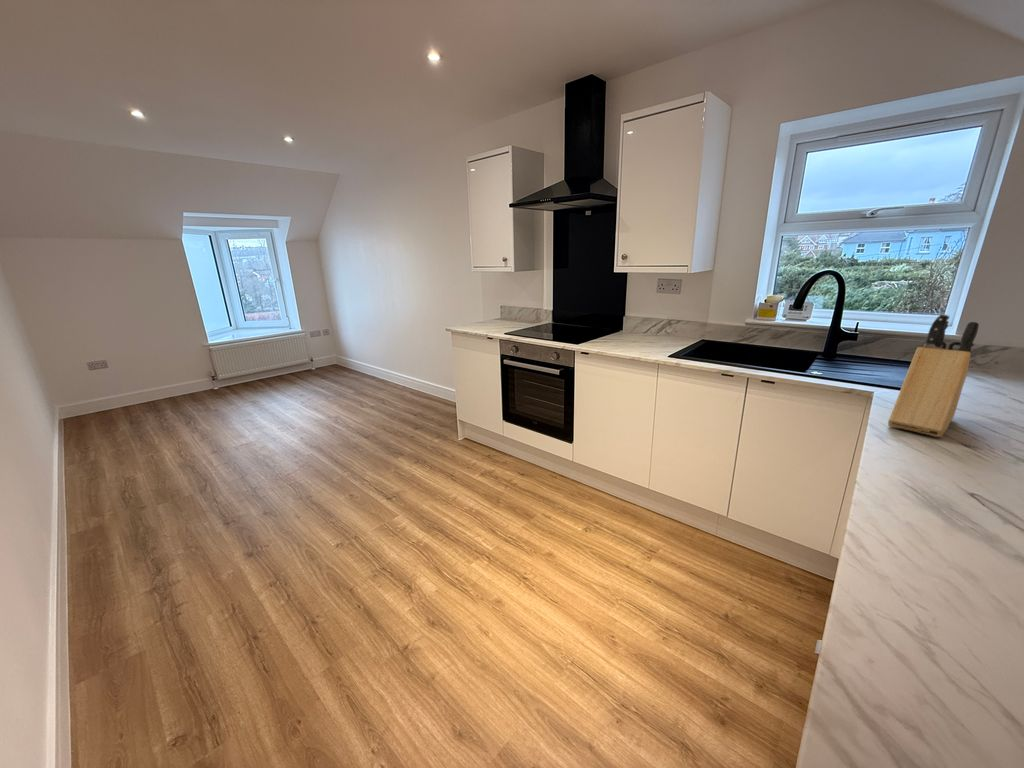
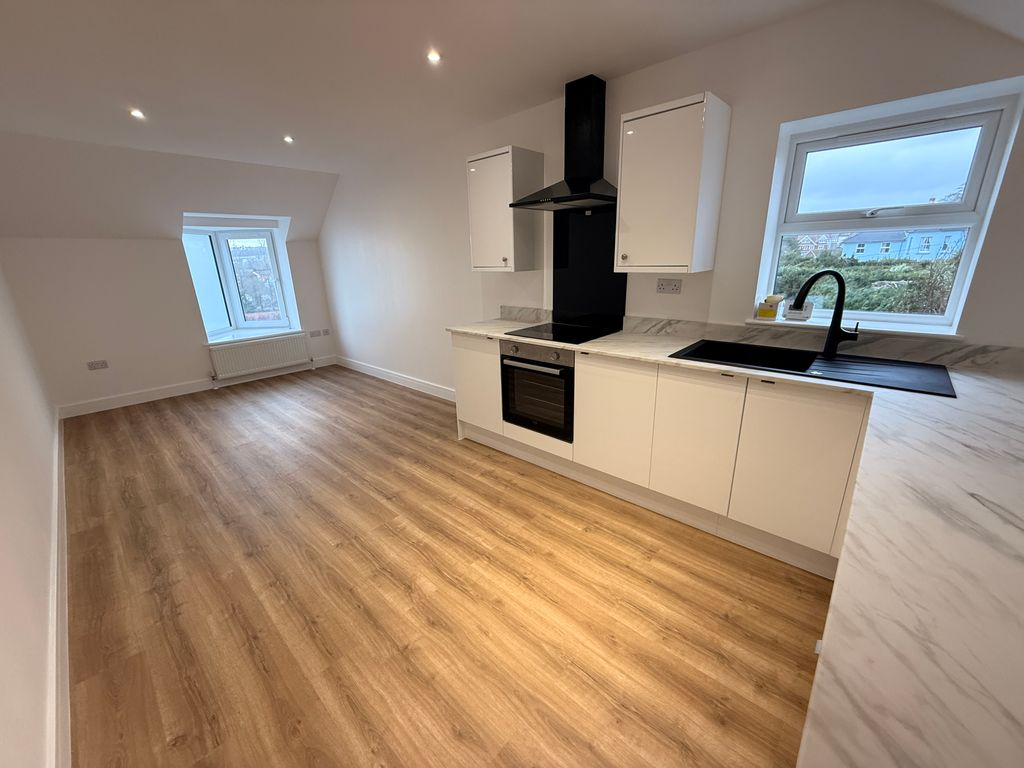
- knife block (937, 370)
